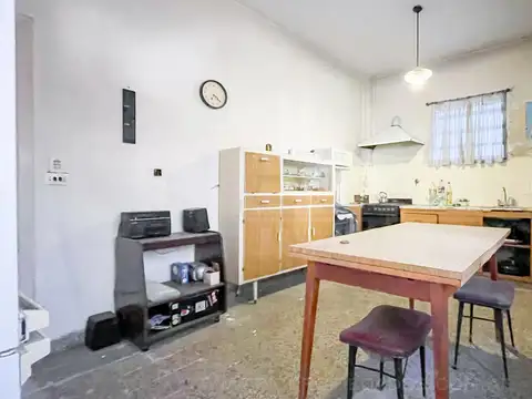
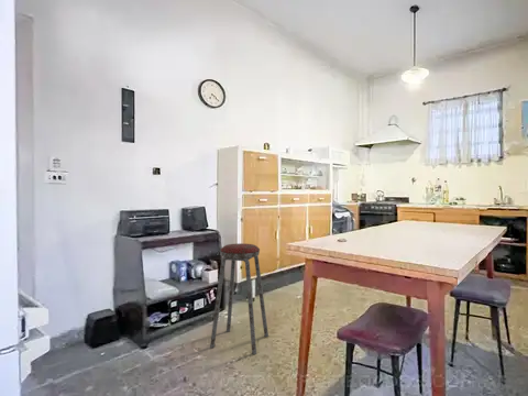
+ music stool (232, 293)
